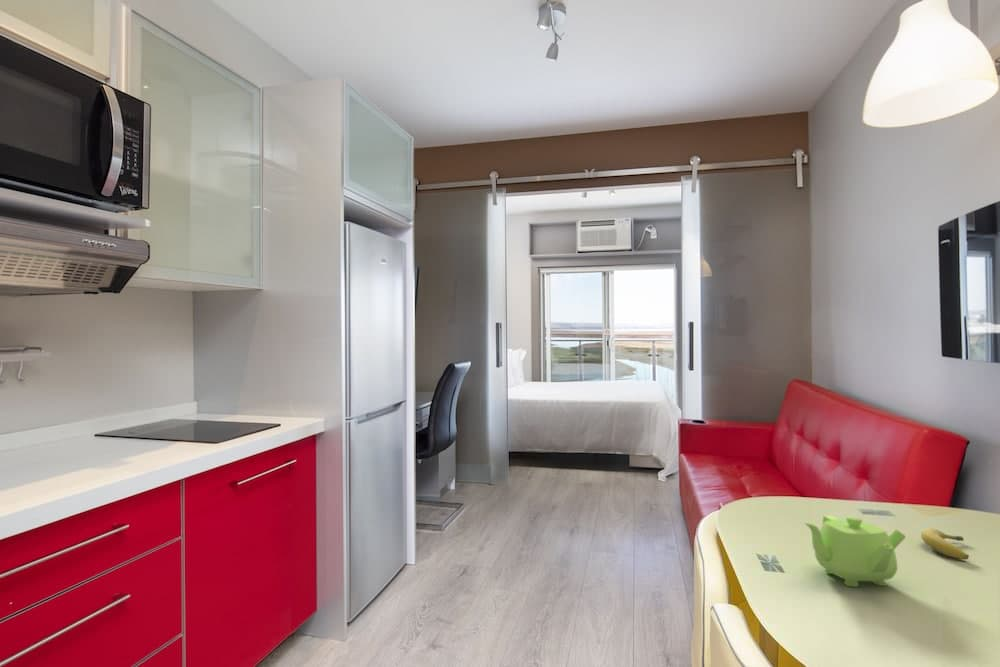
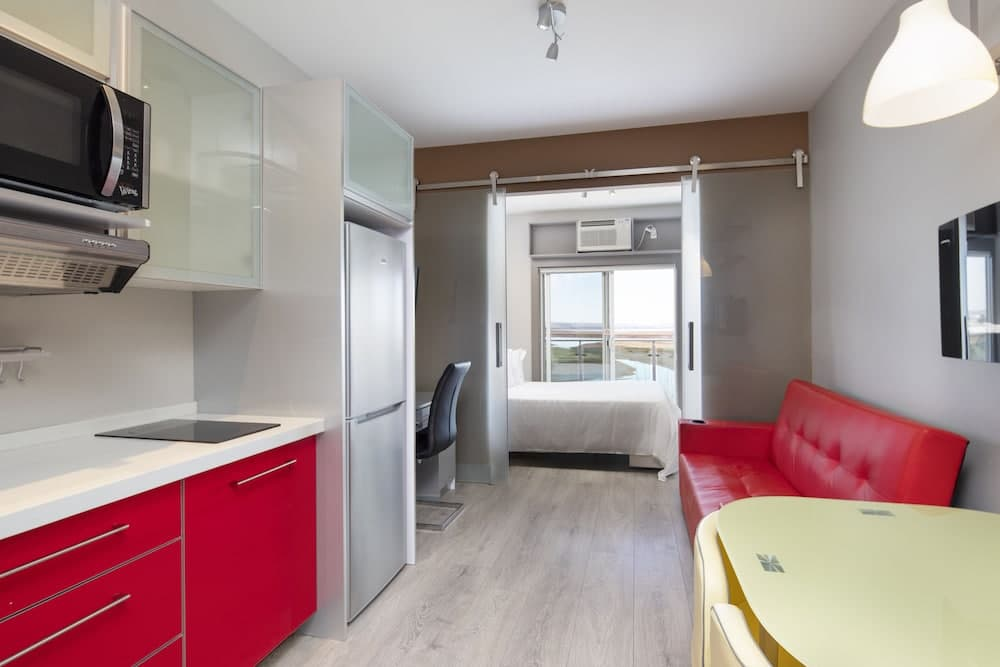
- fruit (944, 540)
- teapot (855, 548)
